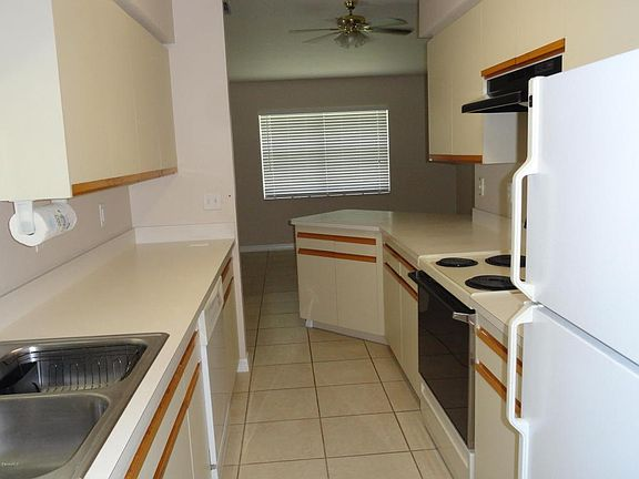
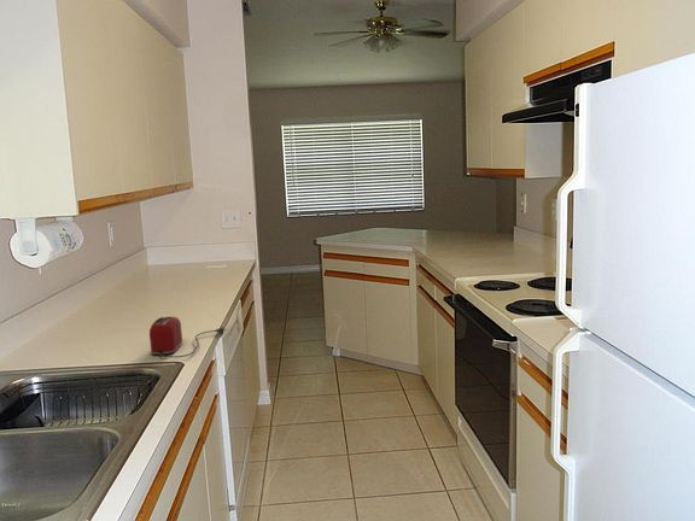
+ toaster (181, 332)
